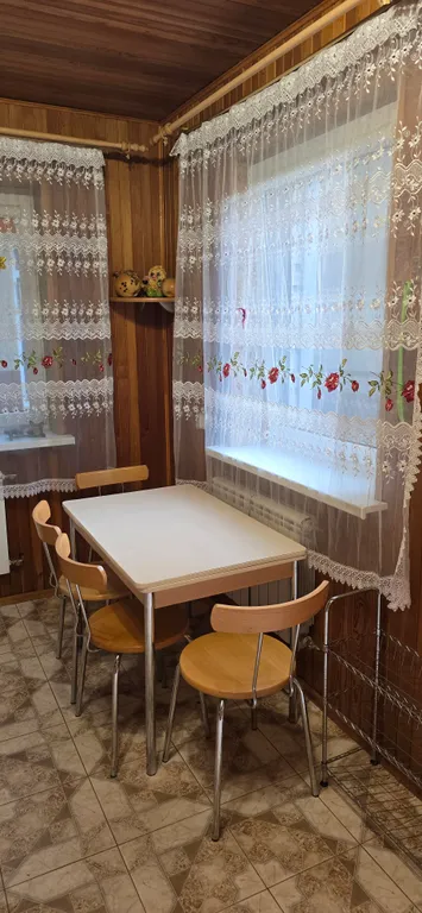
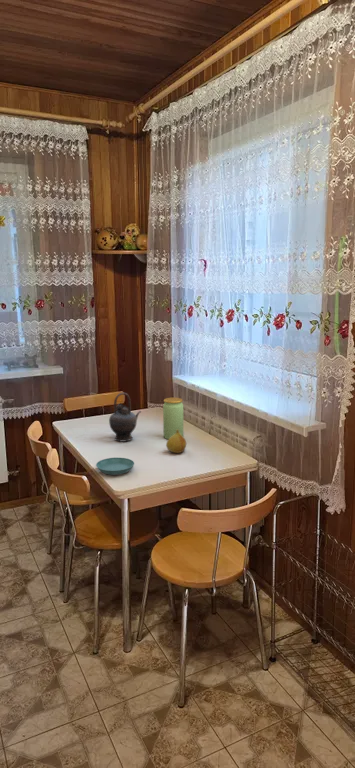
+ jar (173, 418)
+ fruit (176, 440)
+ teapot (125, 416)
+ saucer (115, 466)
